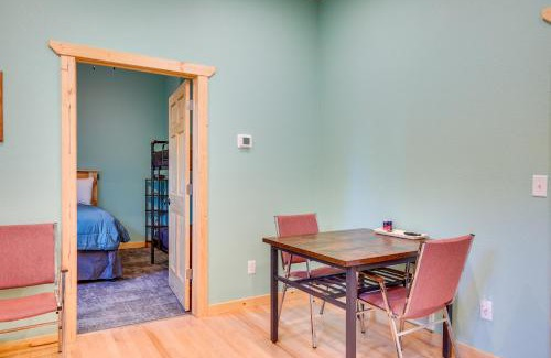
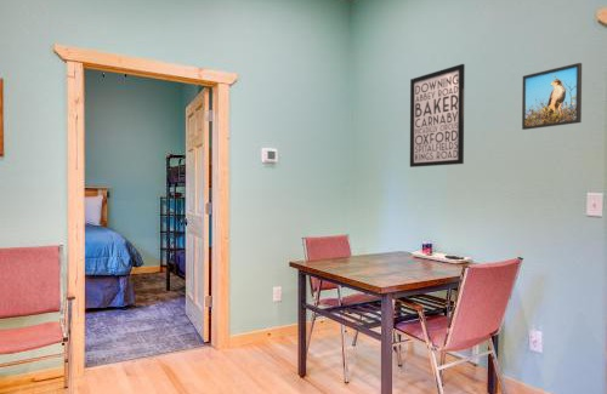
+ wall art (435, 119)
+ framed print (550, 97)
